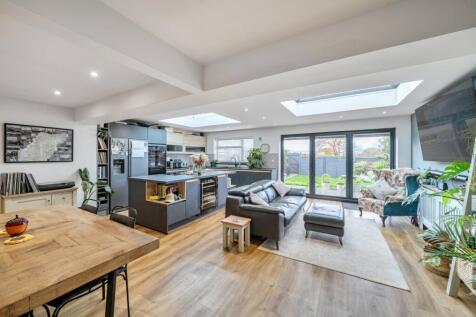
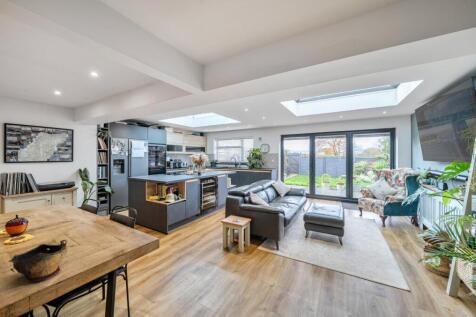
+ decorative bowl (39, 260)
